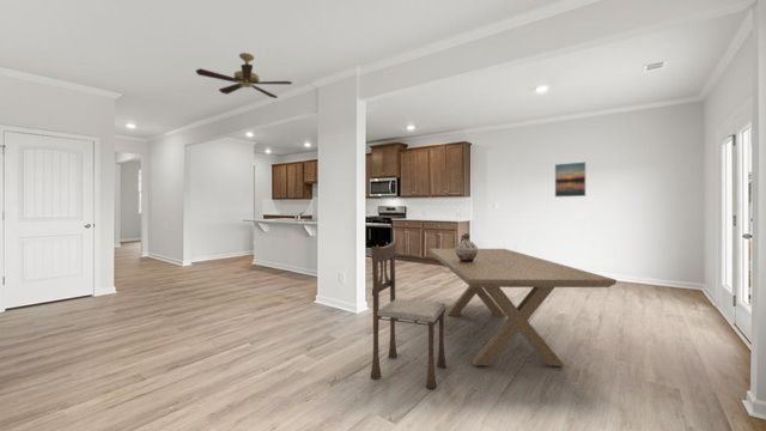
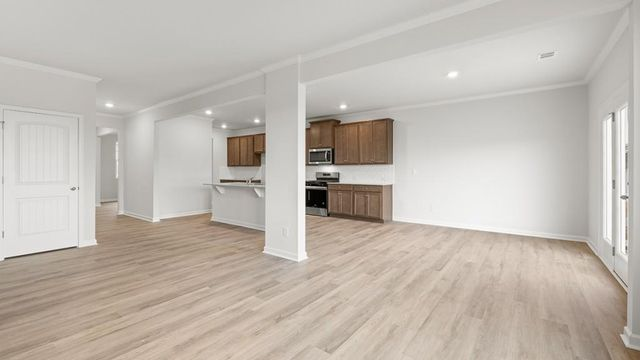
- ceiling fan (245, 69)
- dining table (492, 297)
- dining chair (409, 308)
- ceramic jug (466, 247)
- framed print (570, 180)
